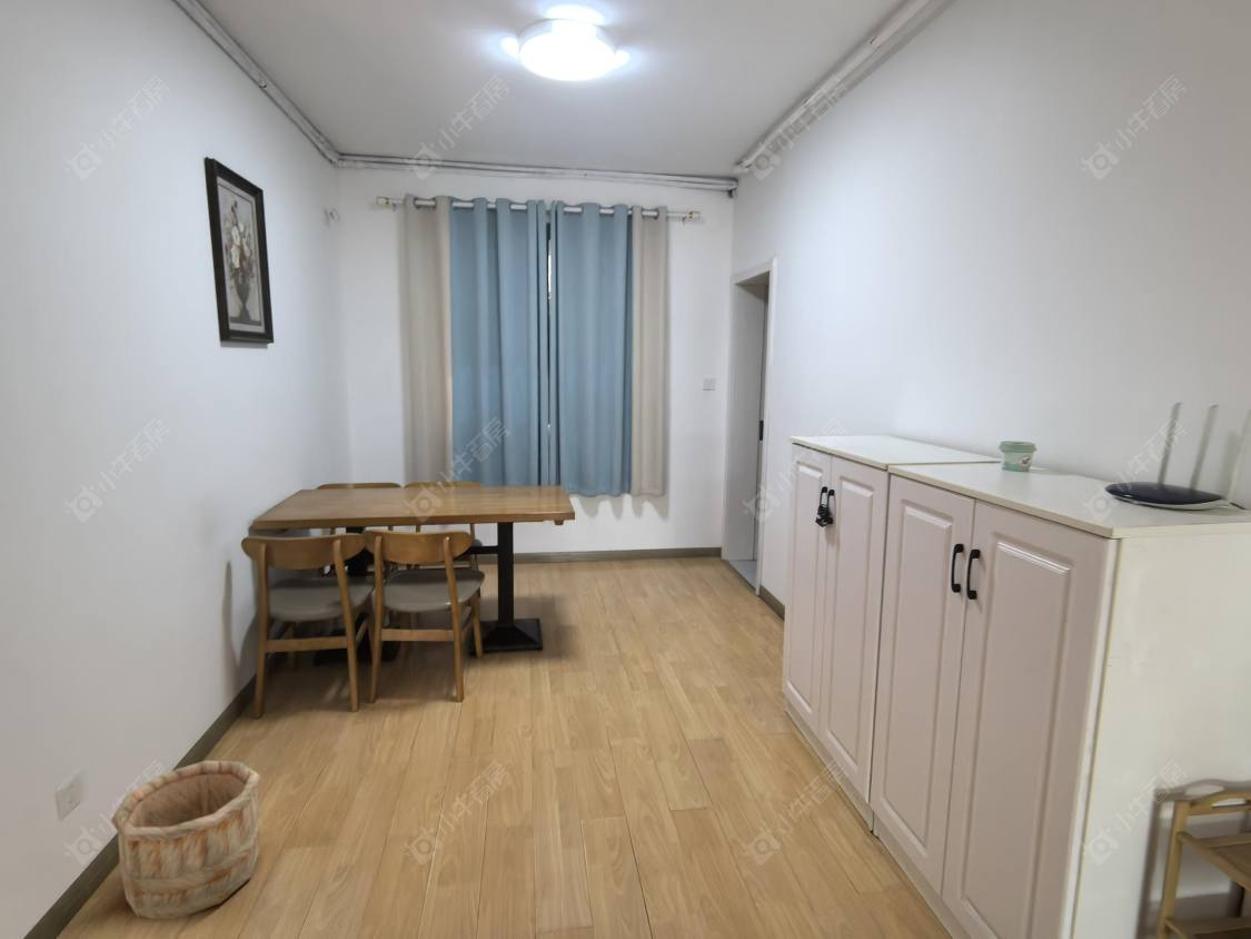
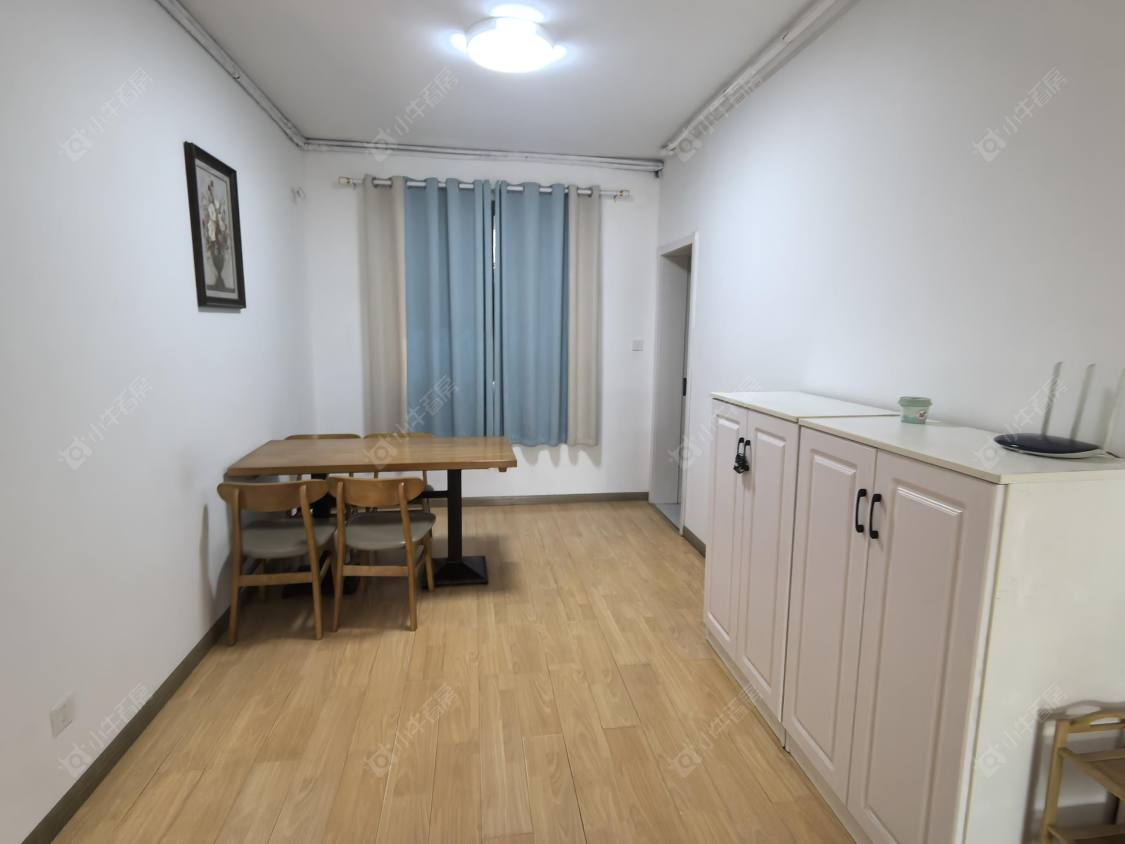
- wooden bucket (191, 836)
